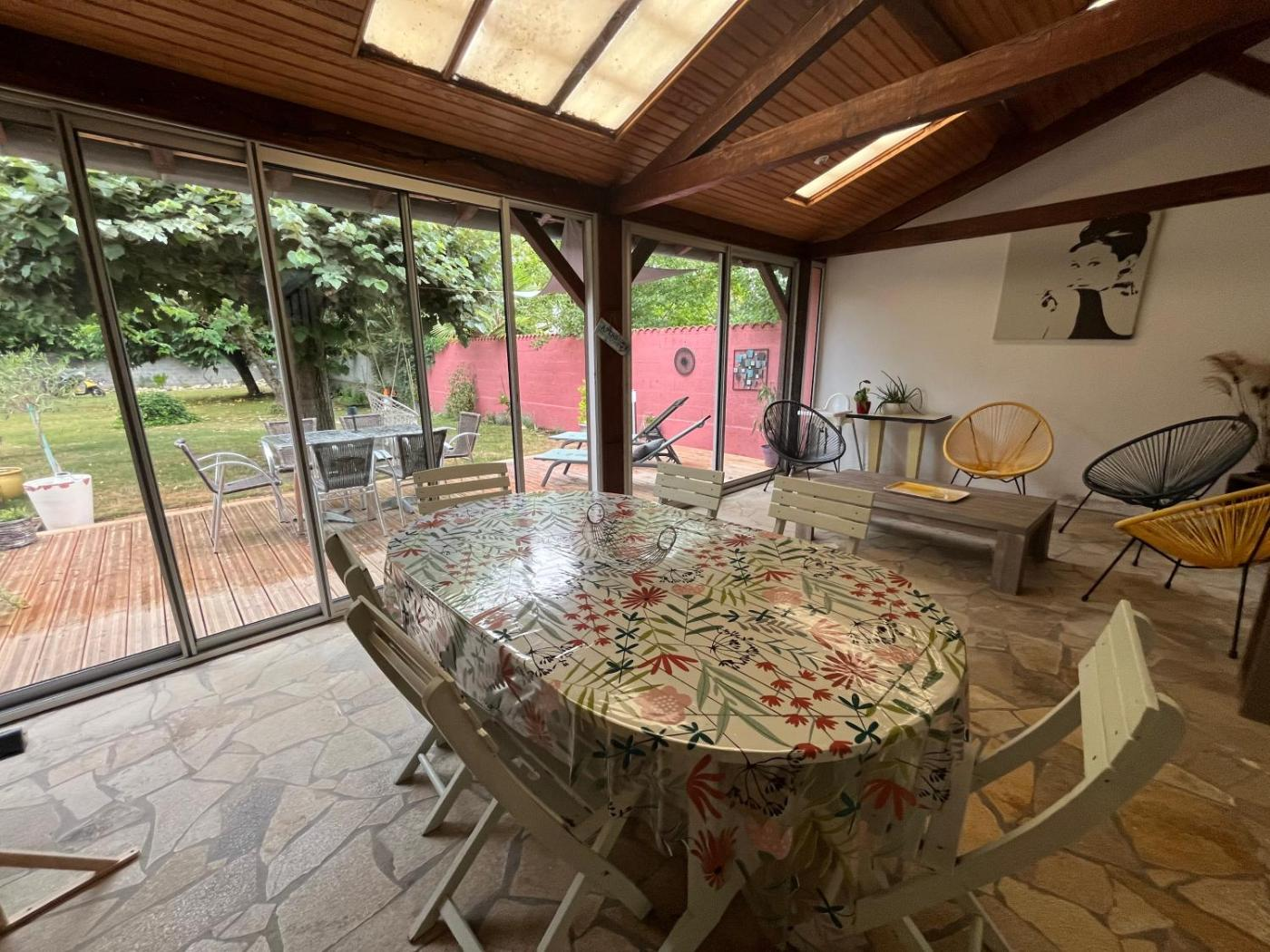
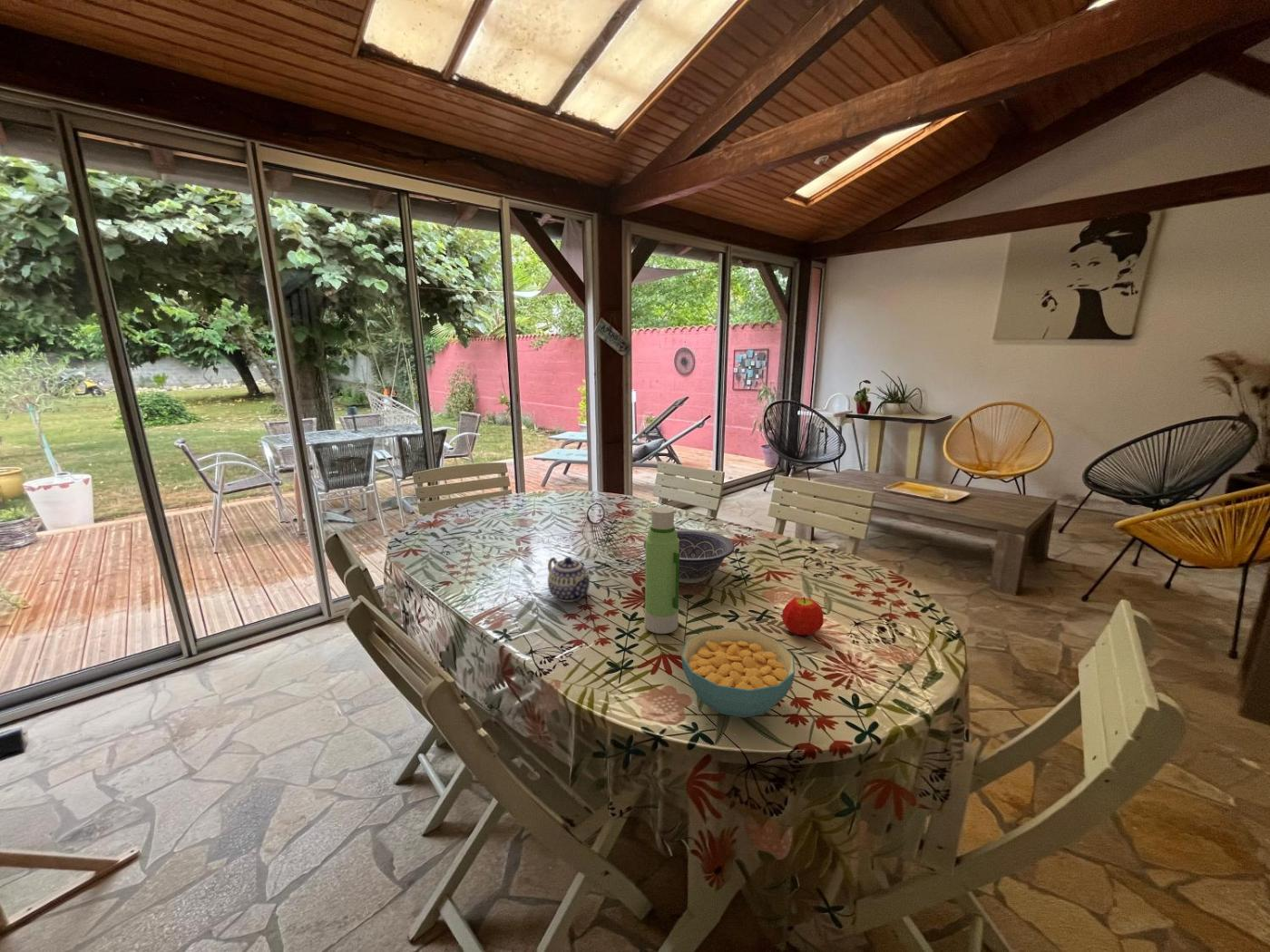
+ fruit (802, 614)
+ water bottle (662, 569)
+ teapot (568, 577)
+ decorative bowl (688, 559)
+ cereal bowl (736, 680)
